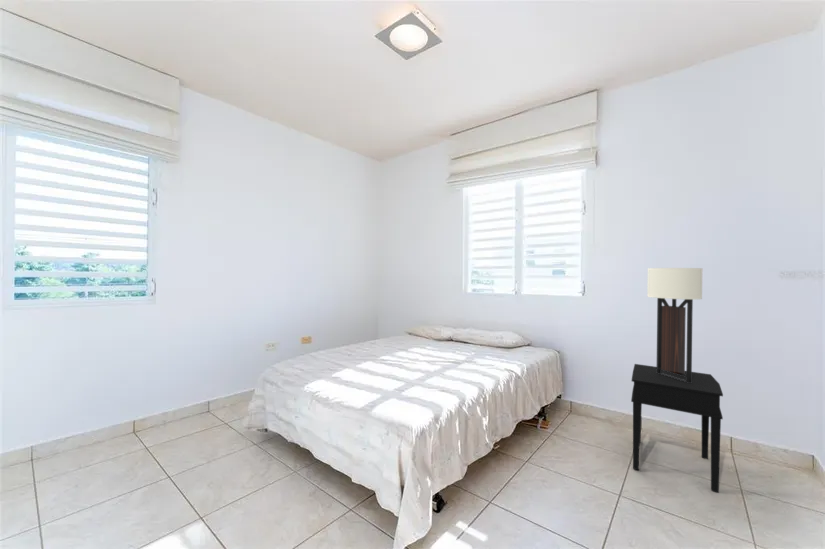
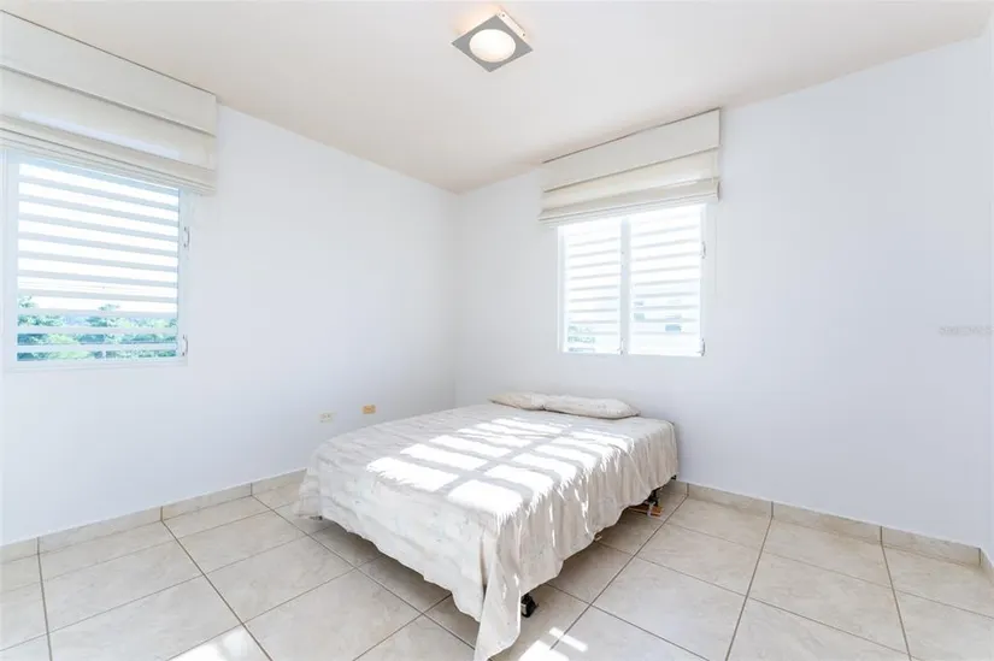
- side table (676, 410)
- wall sconce (673, 322)
